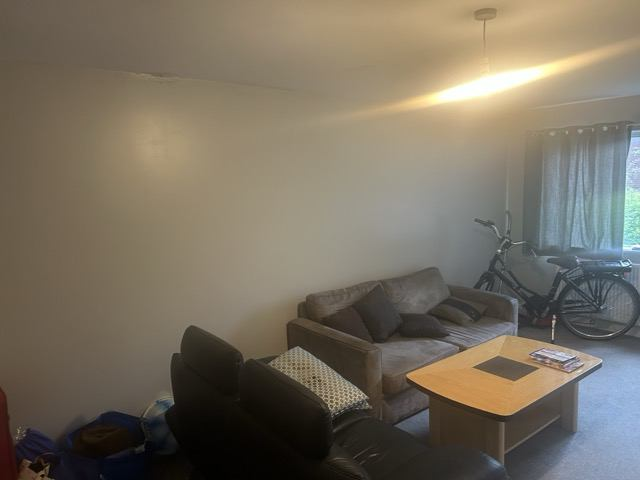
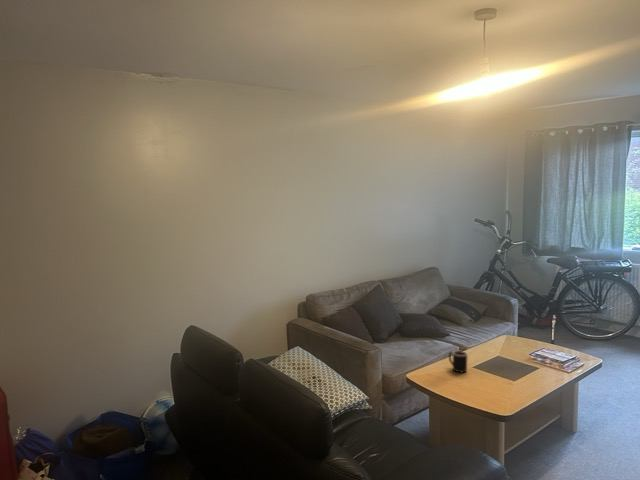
+ mug (457, 361)
